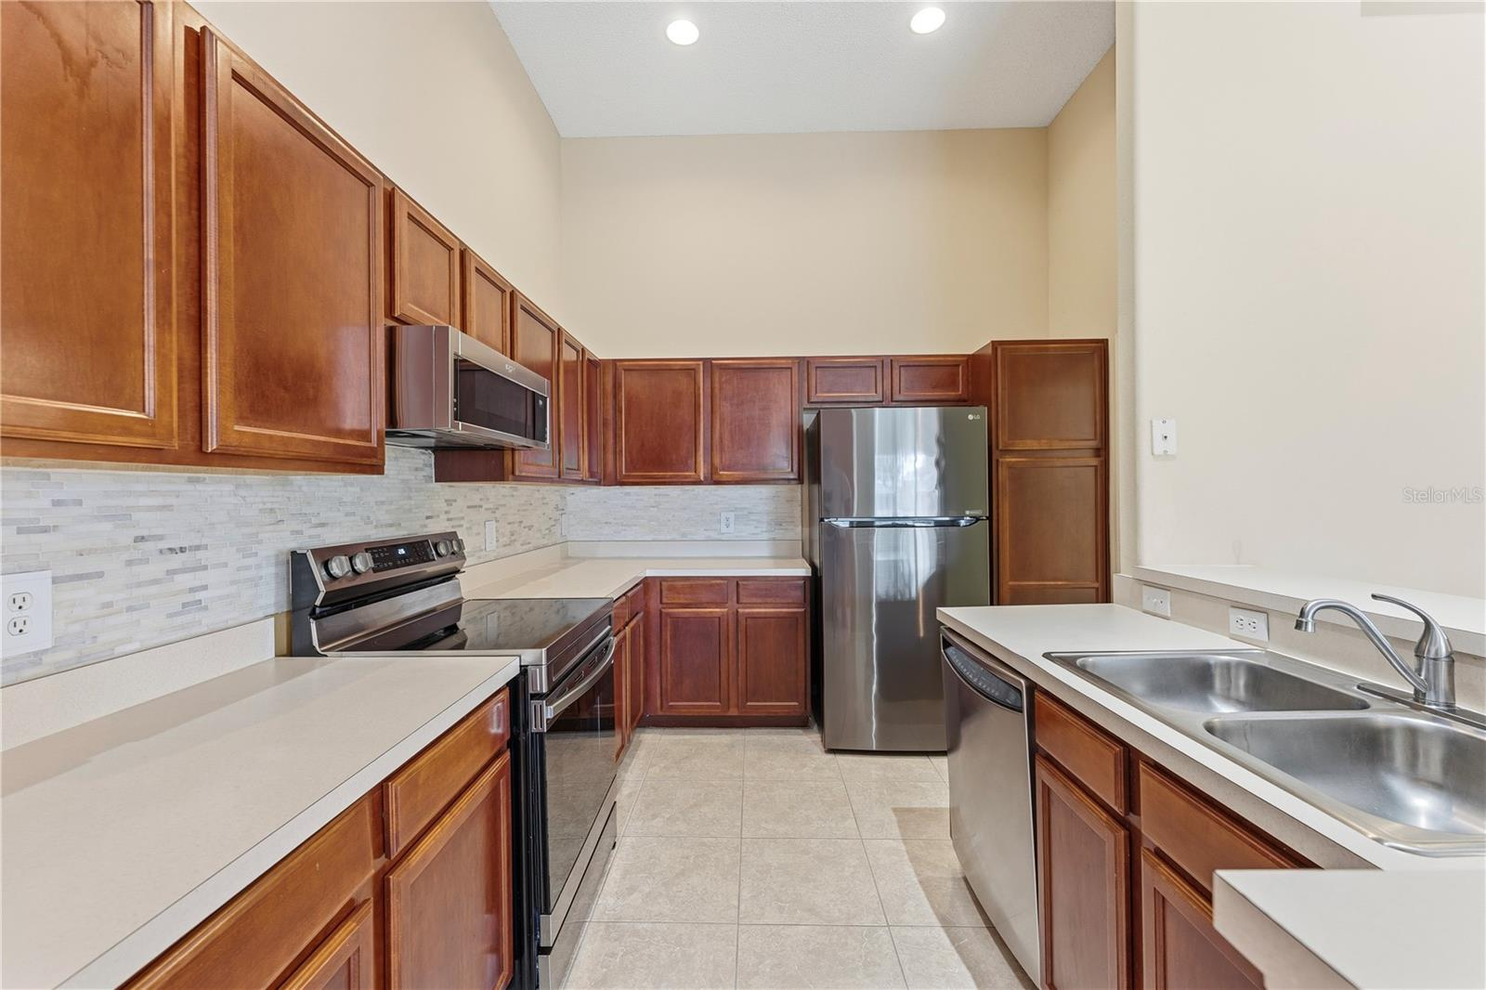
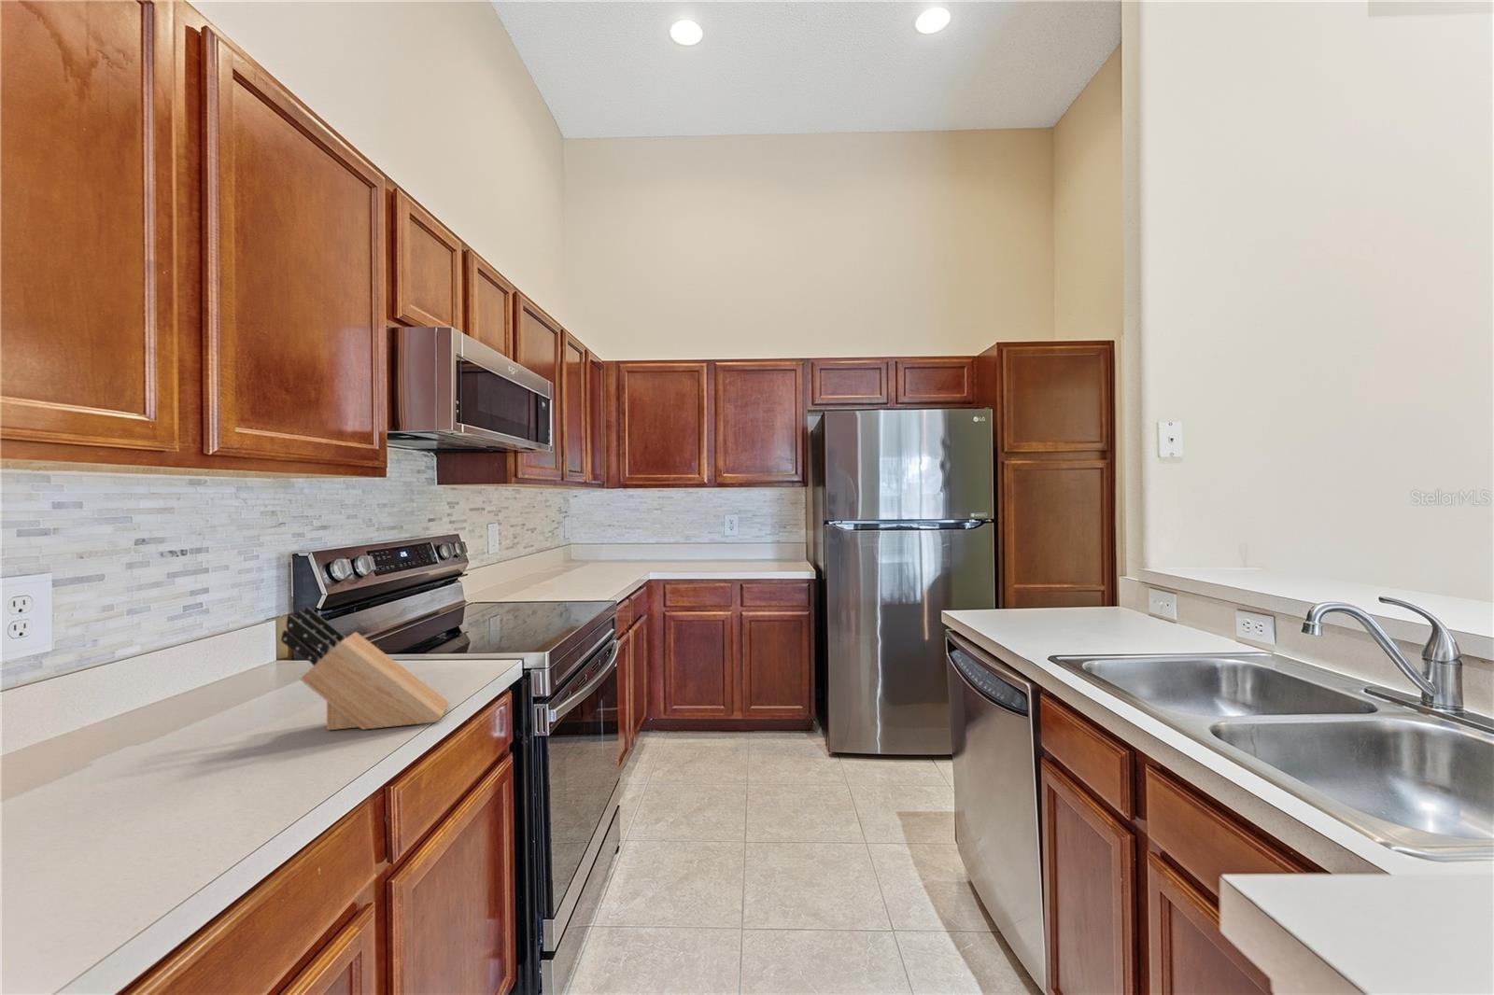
+ knife block (367, 664)
